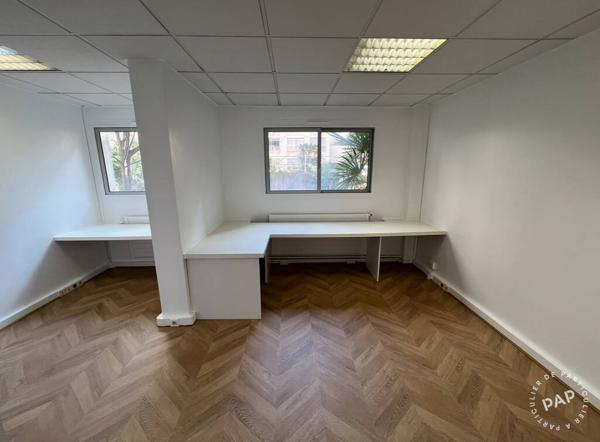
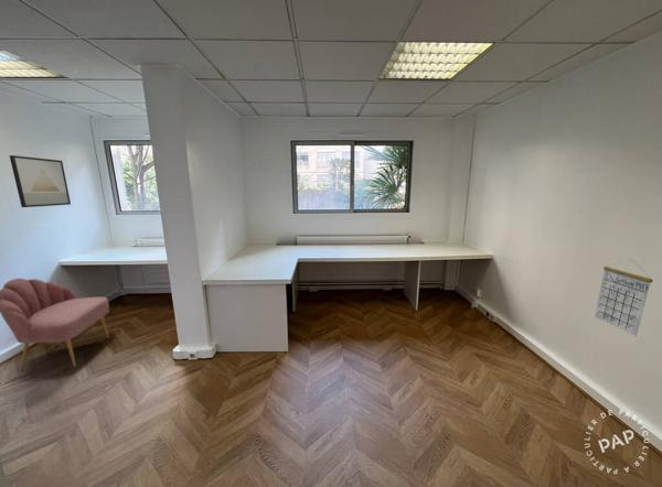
+ chair (57, 317)
+ wall art (43, 182)
+ calendar (621, 293)
